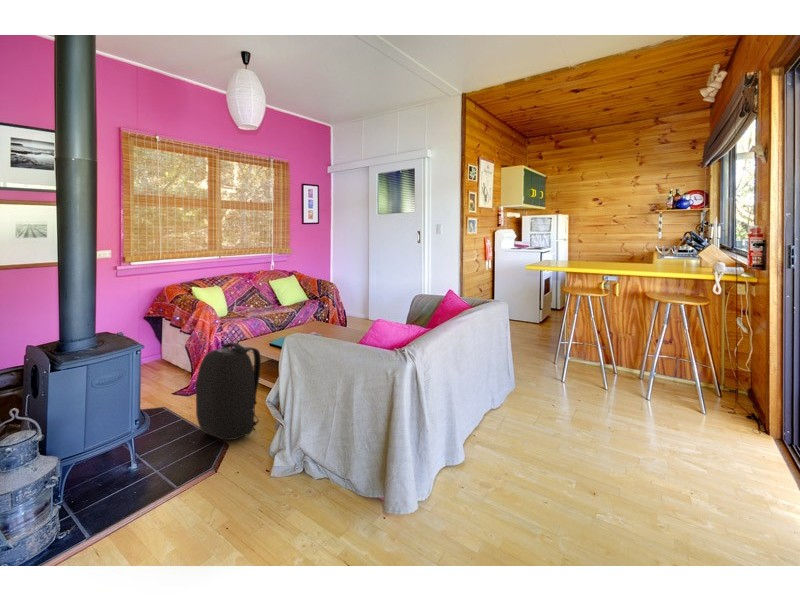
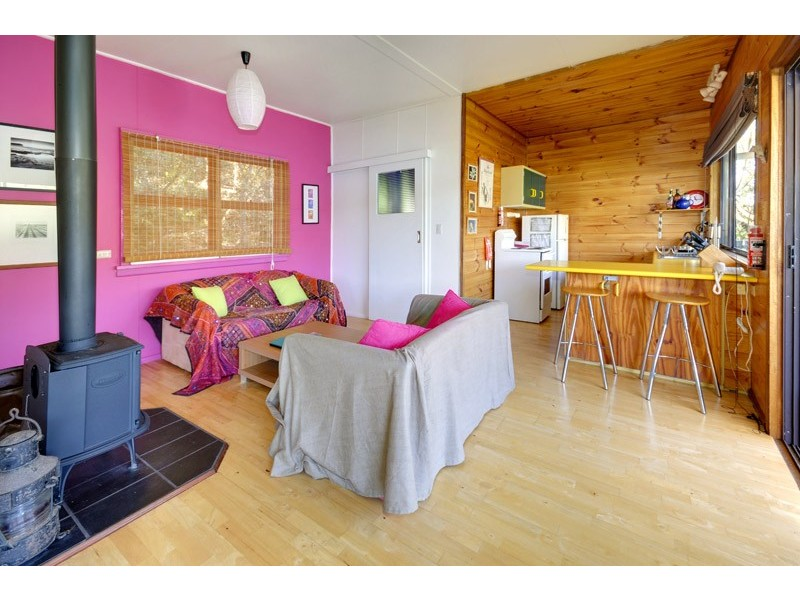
- backpack (232, 388)
